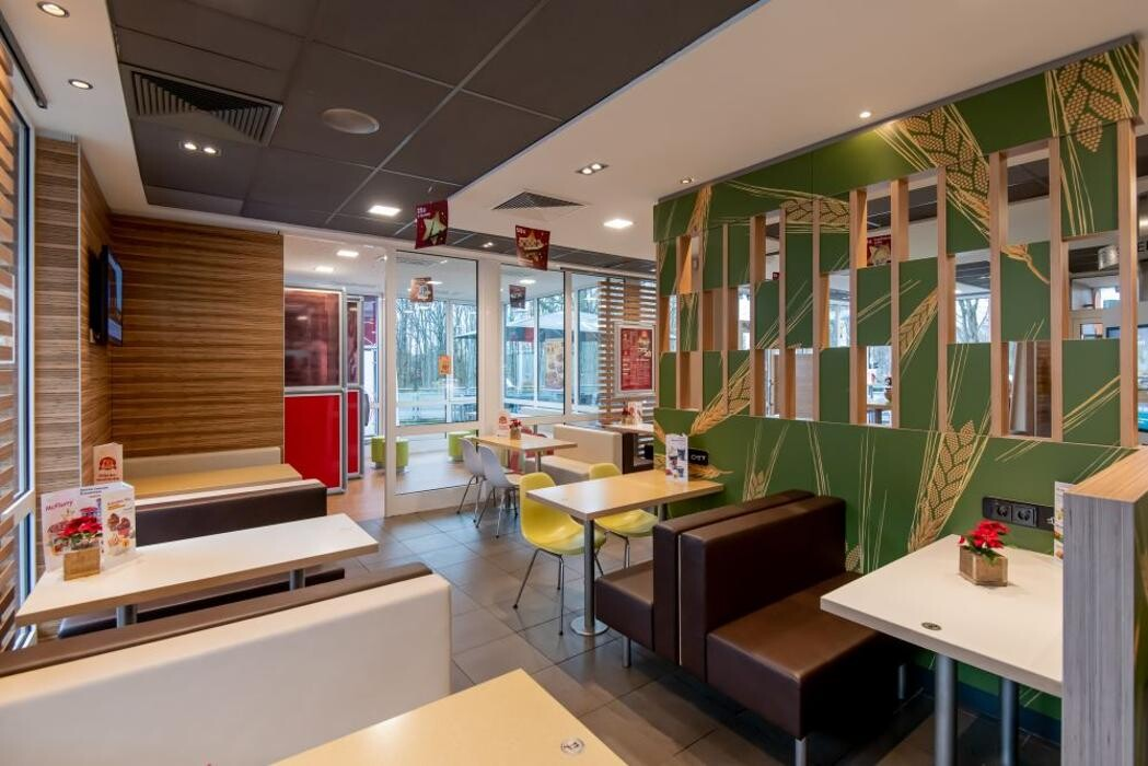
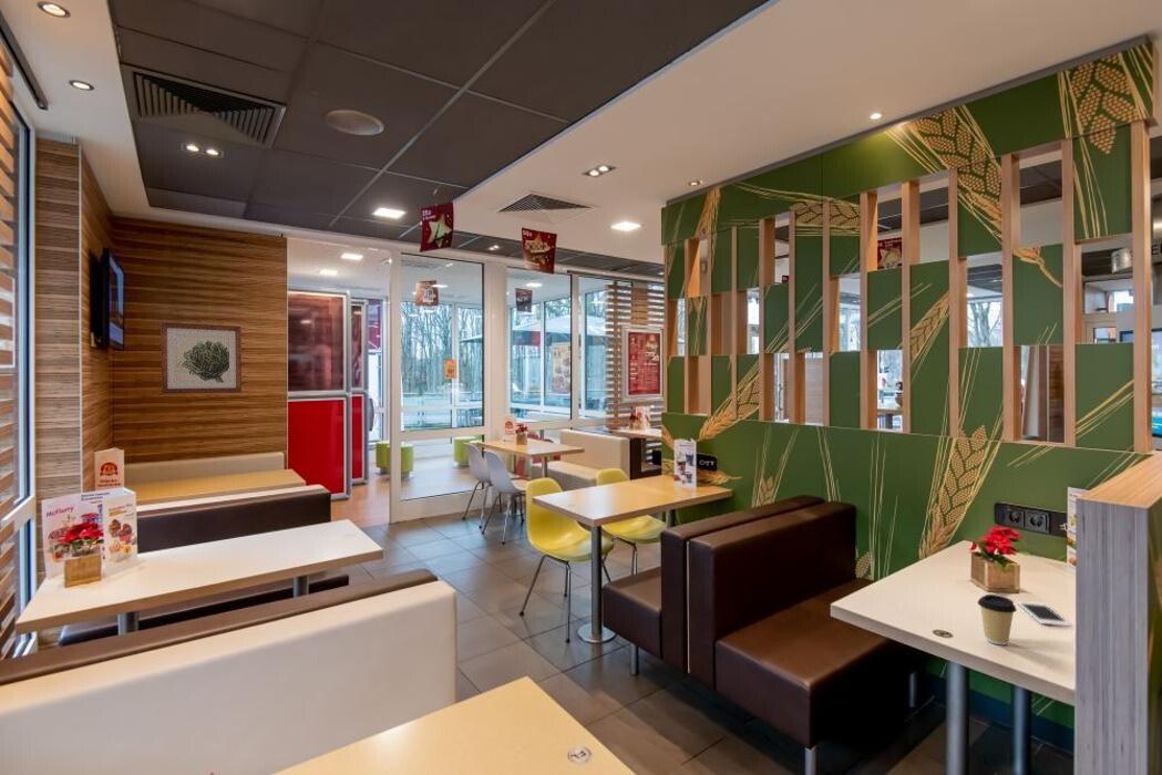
+ coffee cup (996, 620)
+ cell phone (1042, 613)
+ wall art (202, 359)
